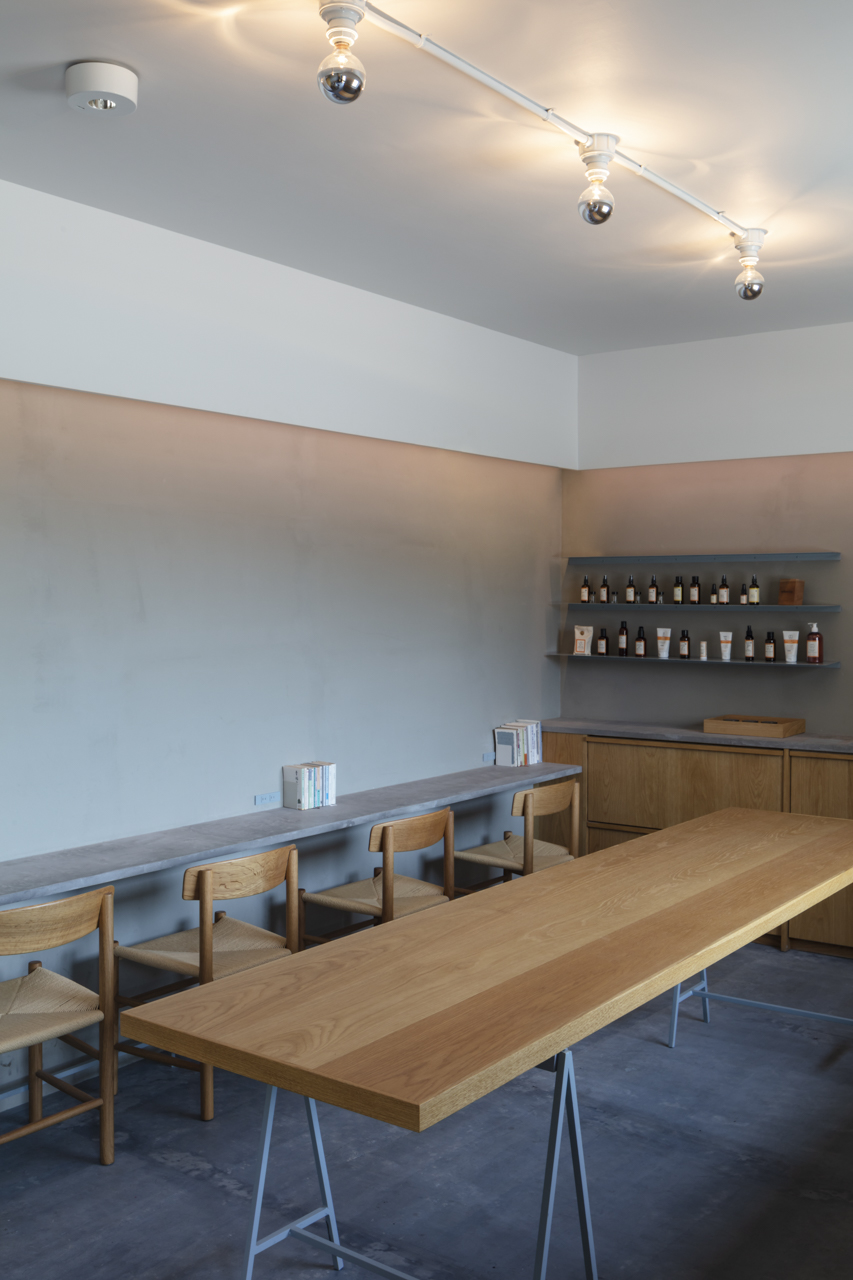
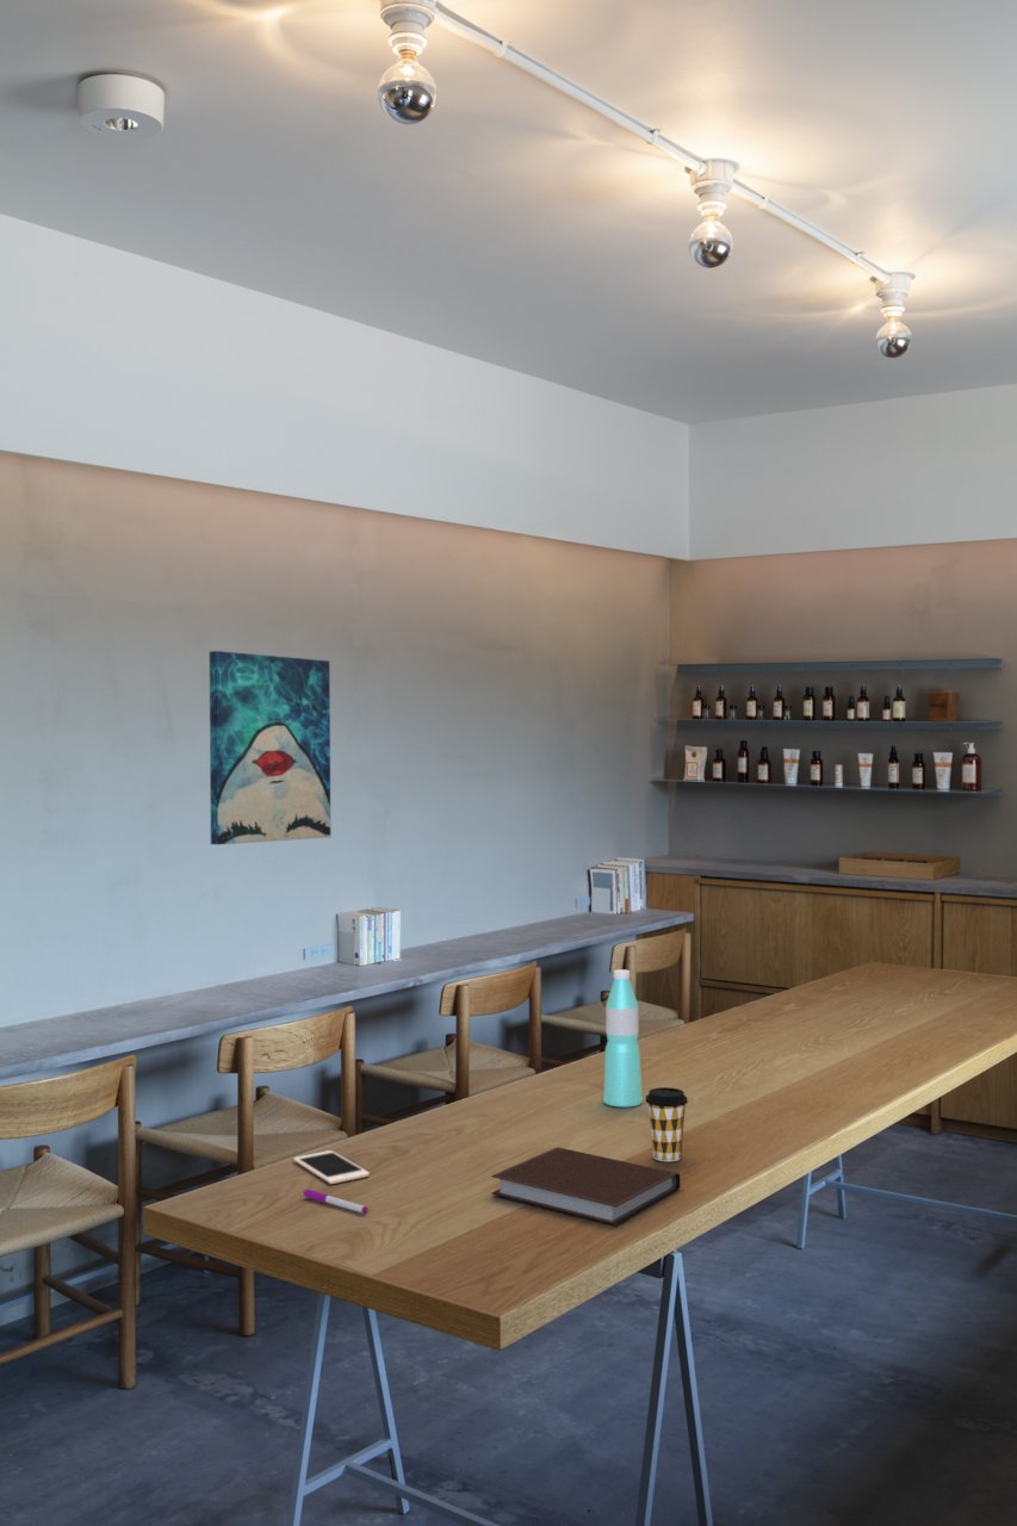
+ pen (335, 1201)
+ water bottle (622, 1036)
+ cell phone (330, 1166)
+ coffee cup (666, 1124)
+ wall art (272, 748)
+ notebook (585, 1183)
